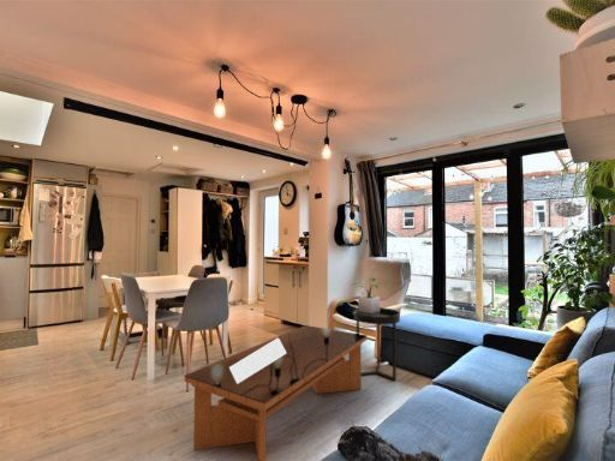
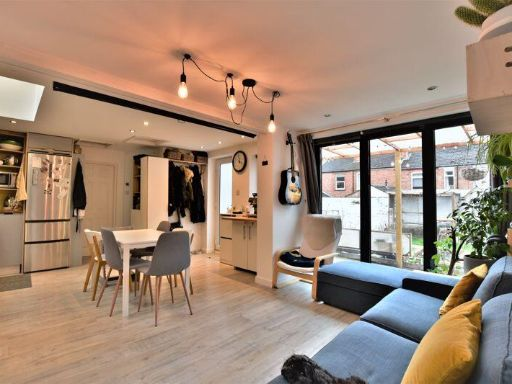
- coffee table (291, 382)
- potted plant (370, 294)
- side table (377, 342)
